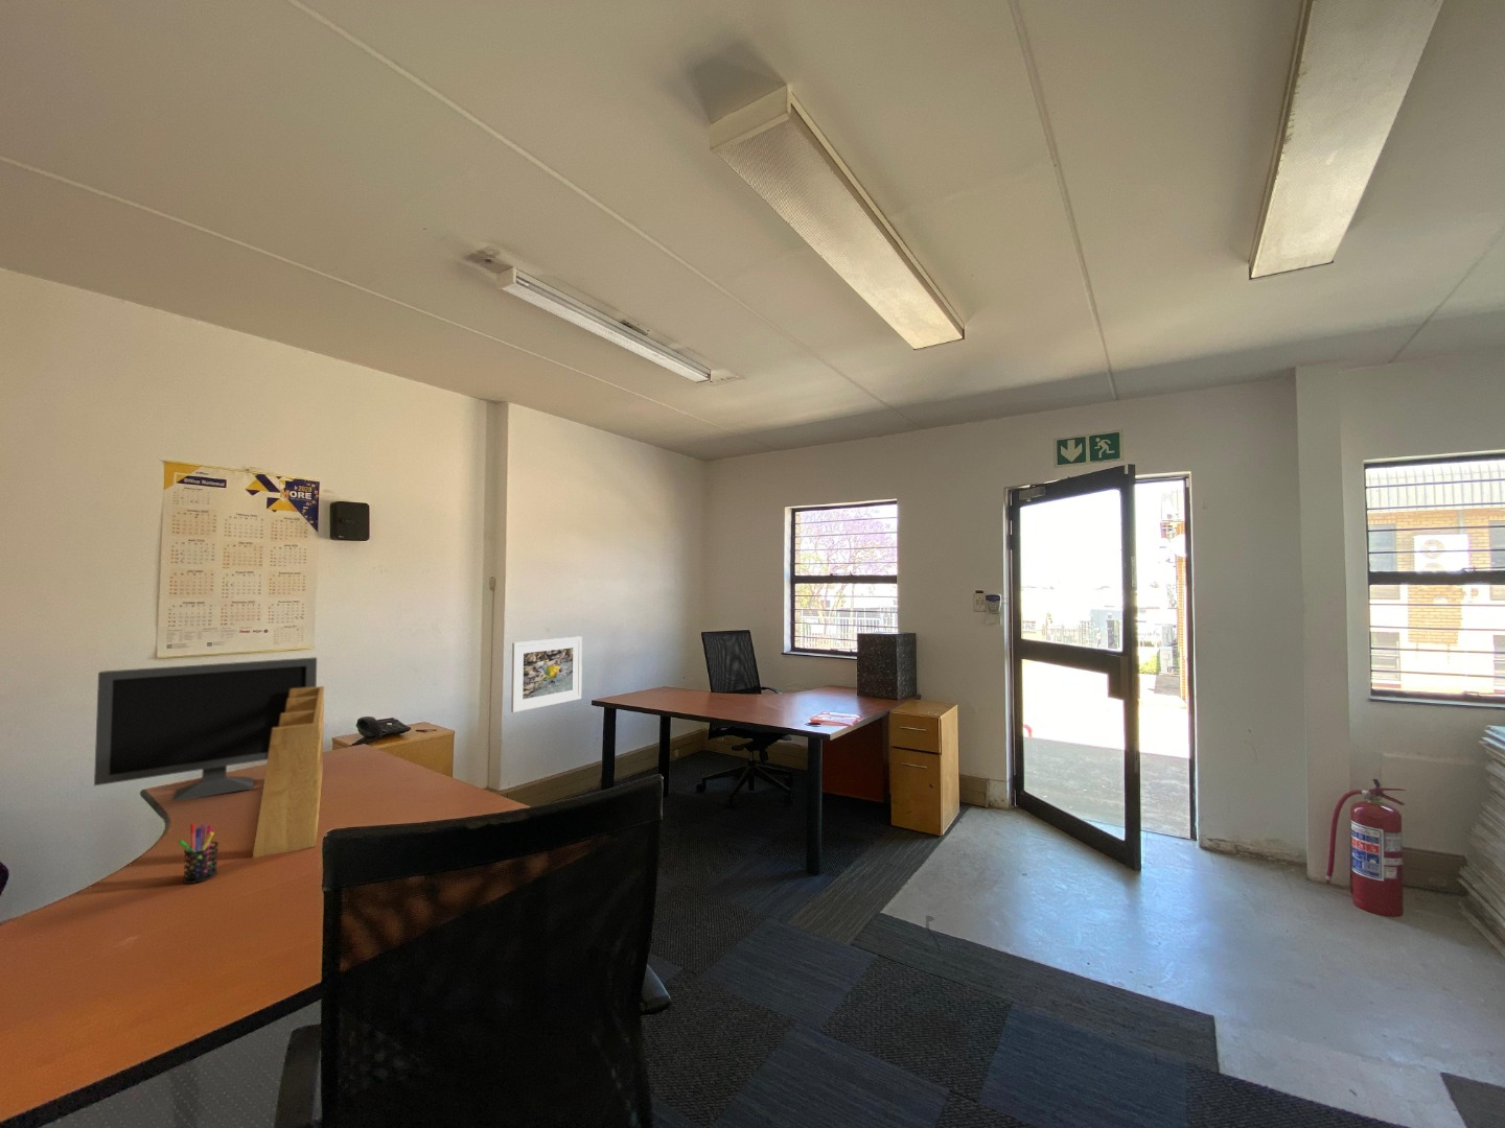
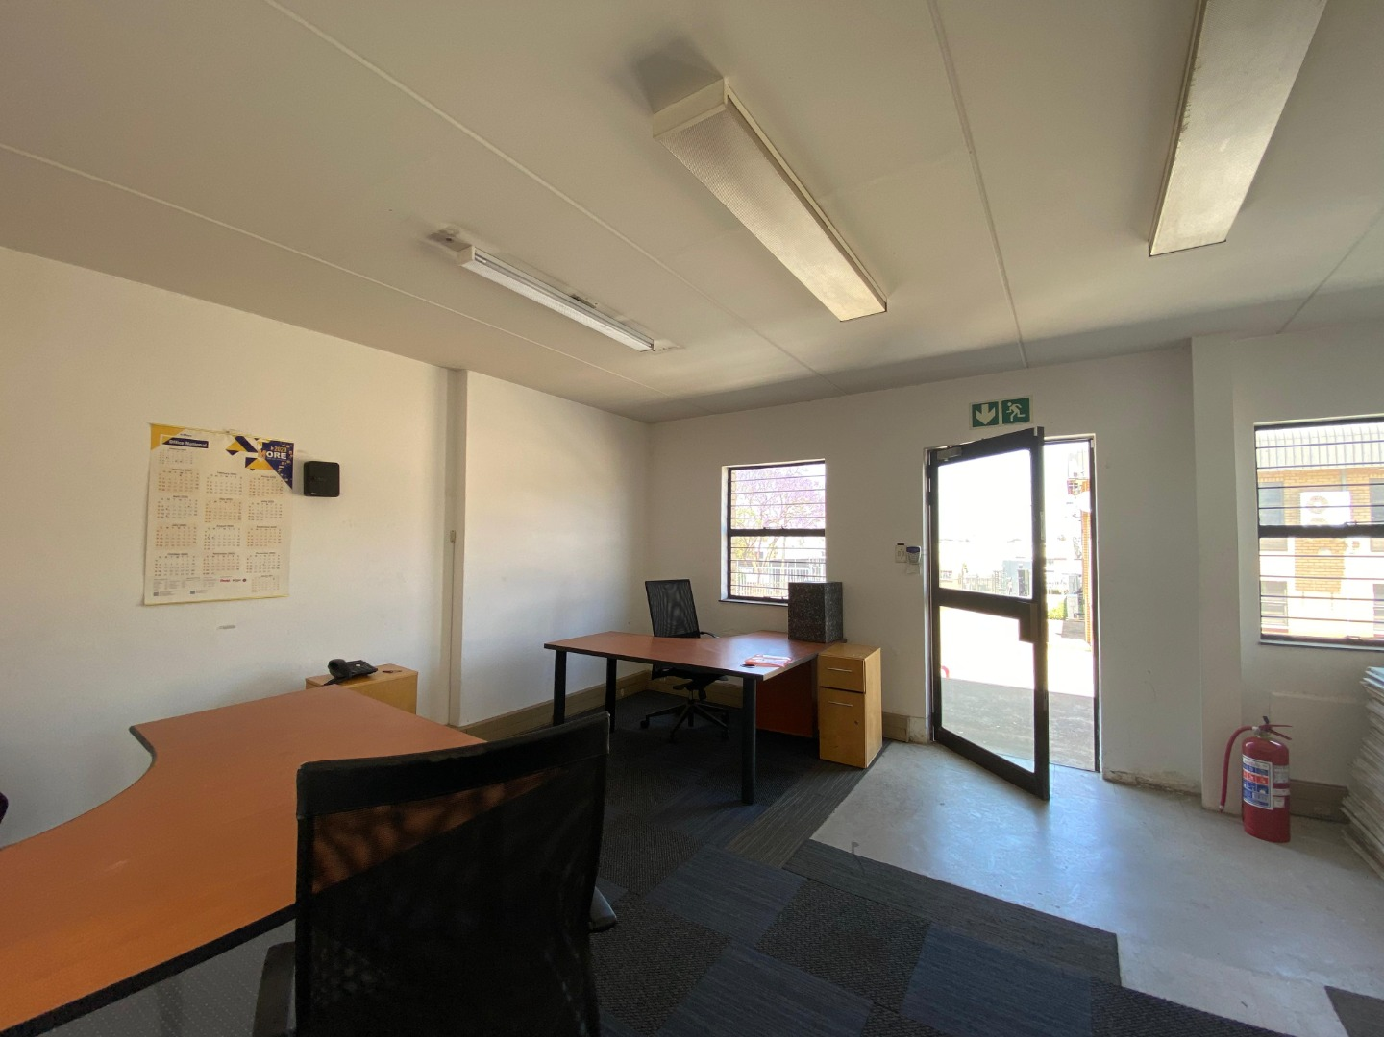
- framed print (547, 672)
- monitor (216, 726)
- pen holder (197, 851)
- desk organizer (294, 757)
